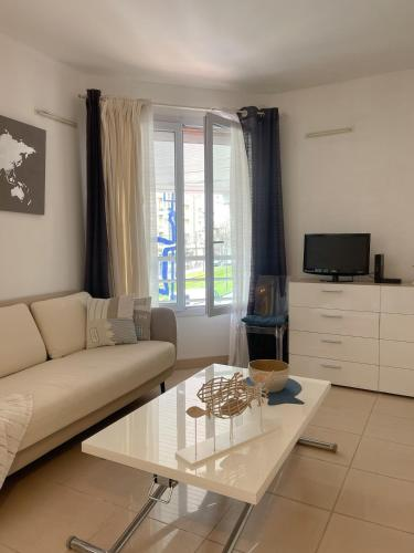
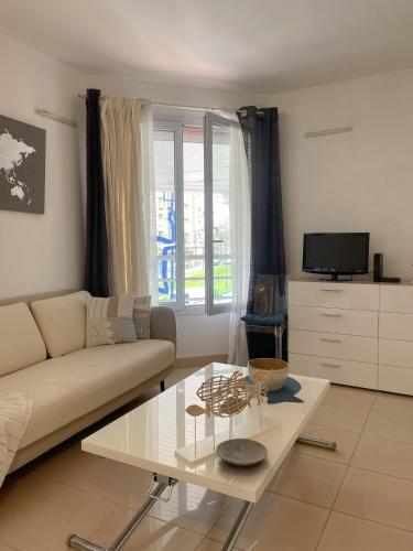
+ plate (241, 453)
